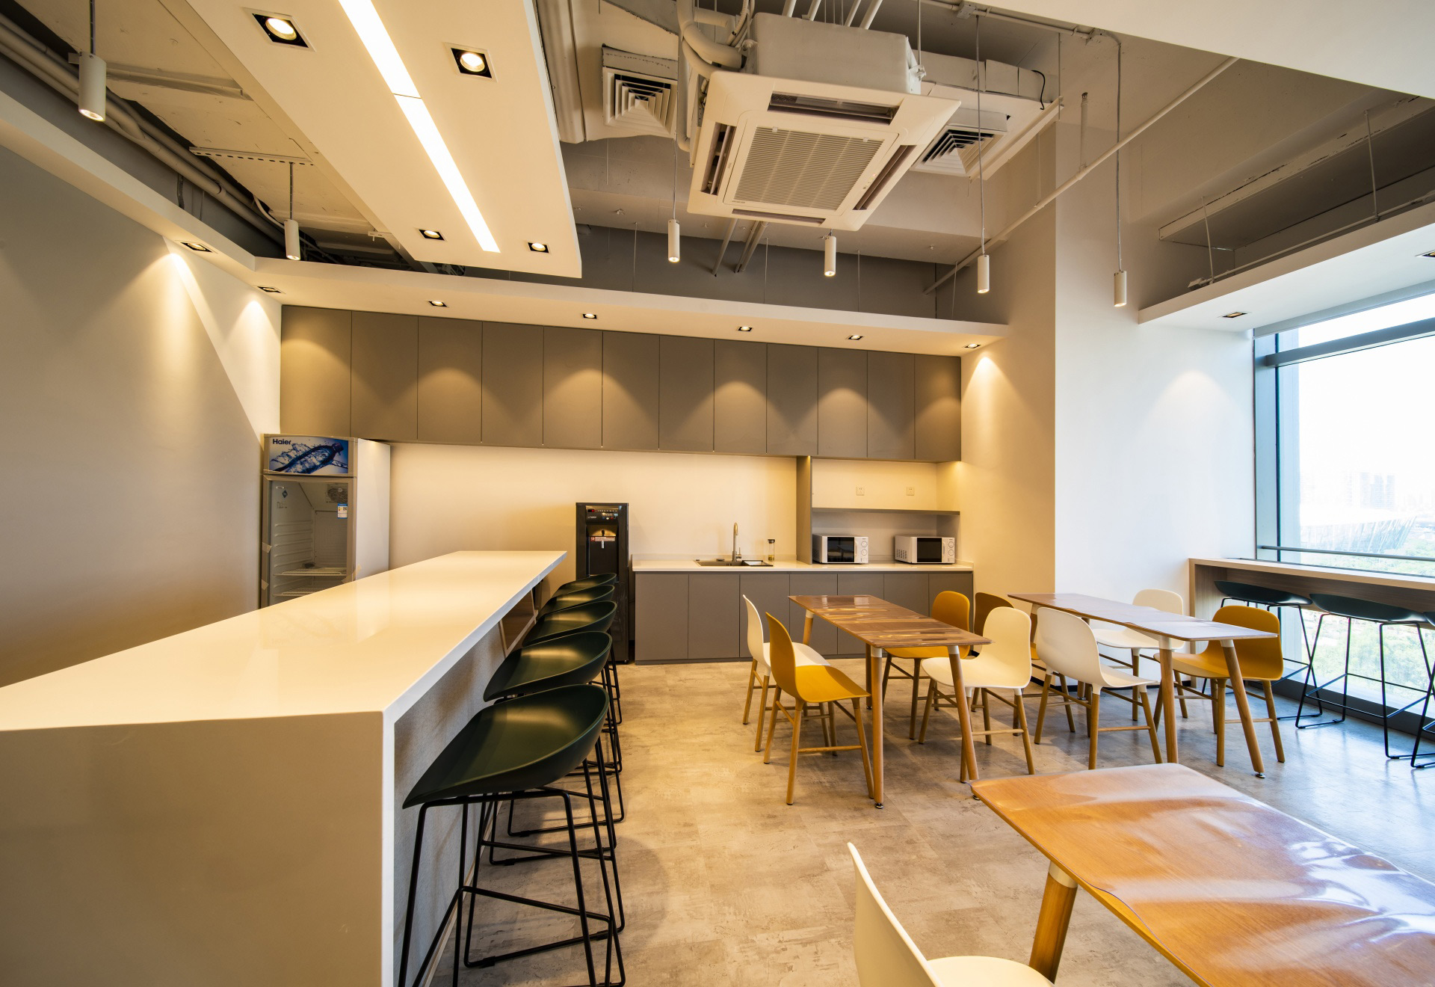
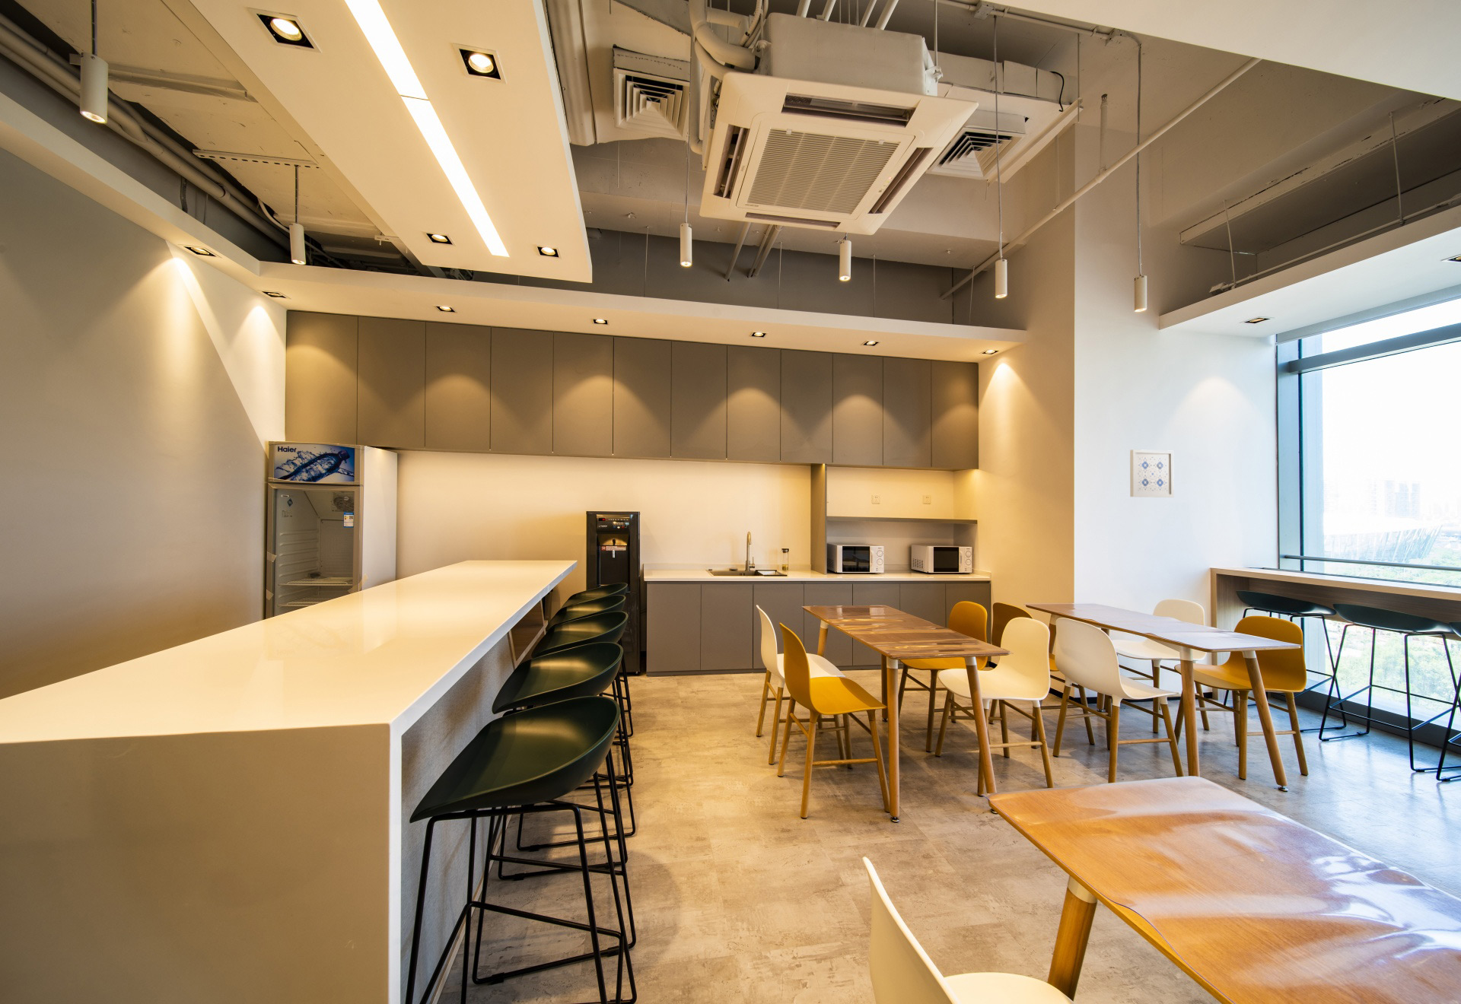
+ wall art (1151, 473)
